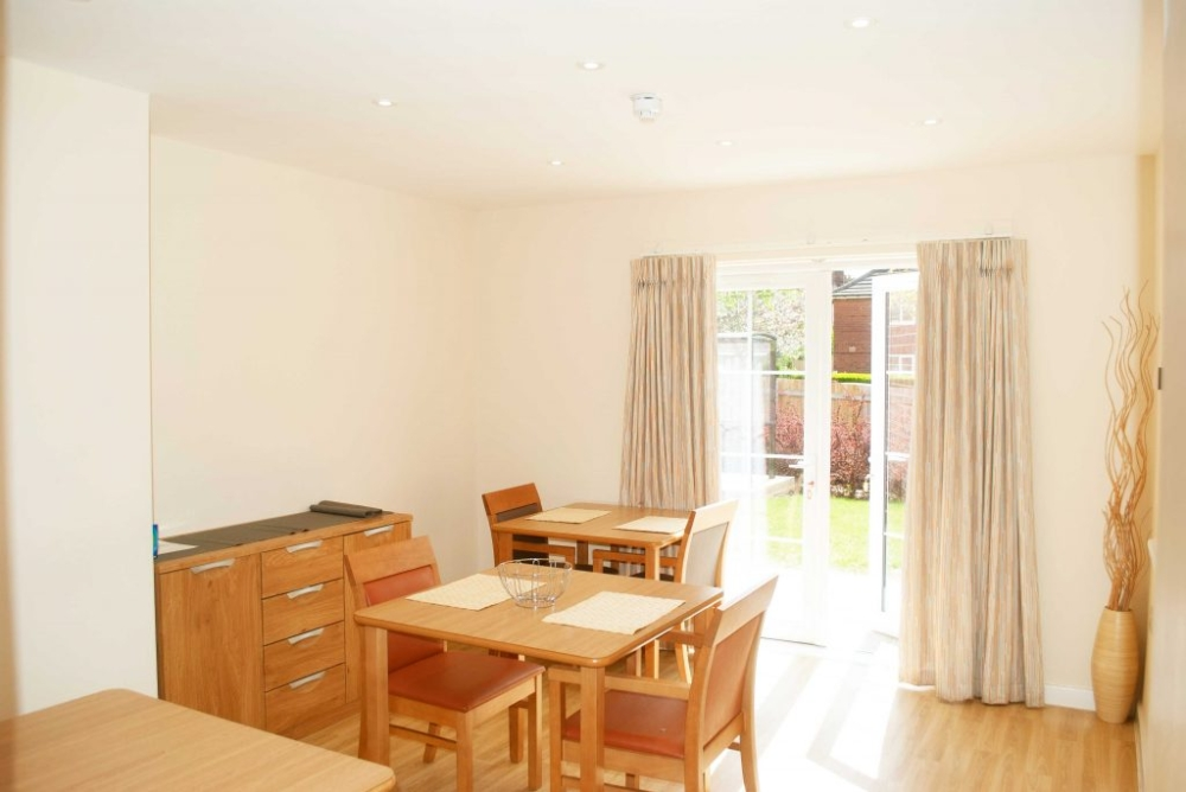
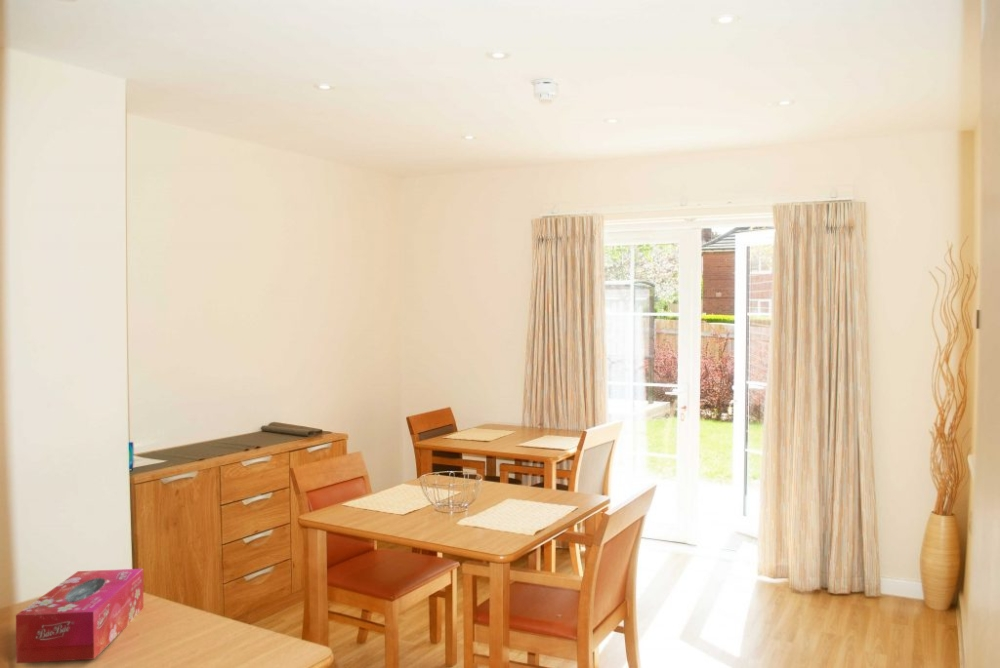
+ tissue box (85, 611)
